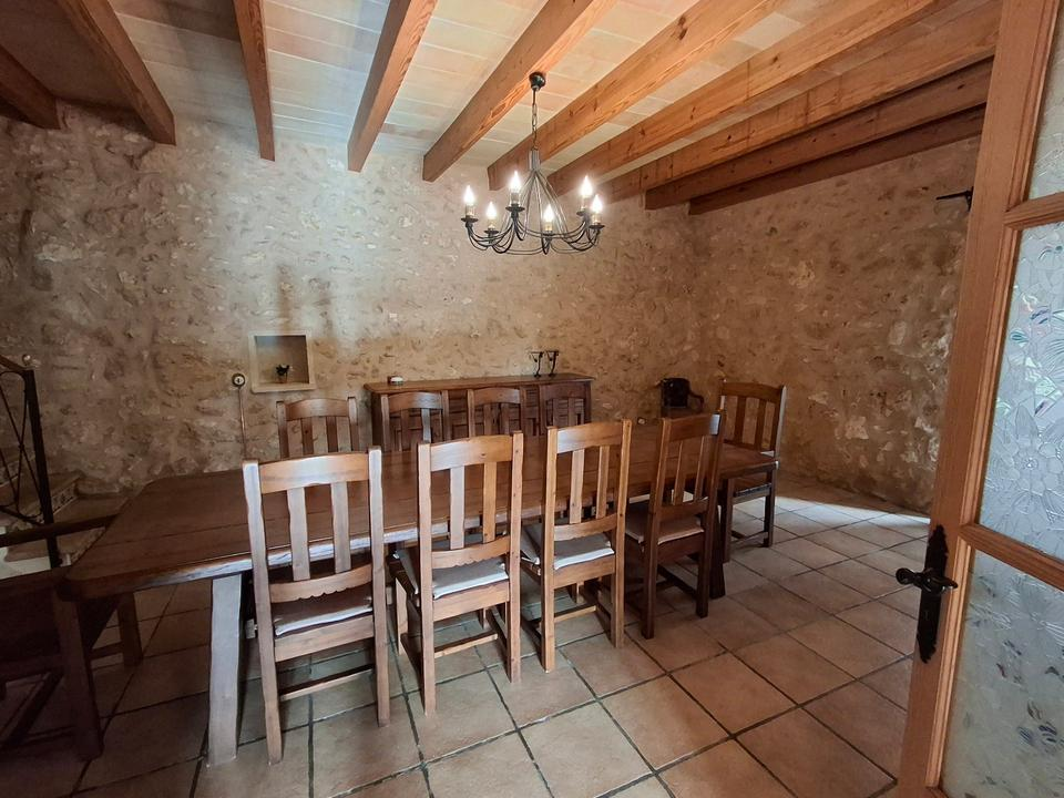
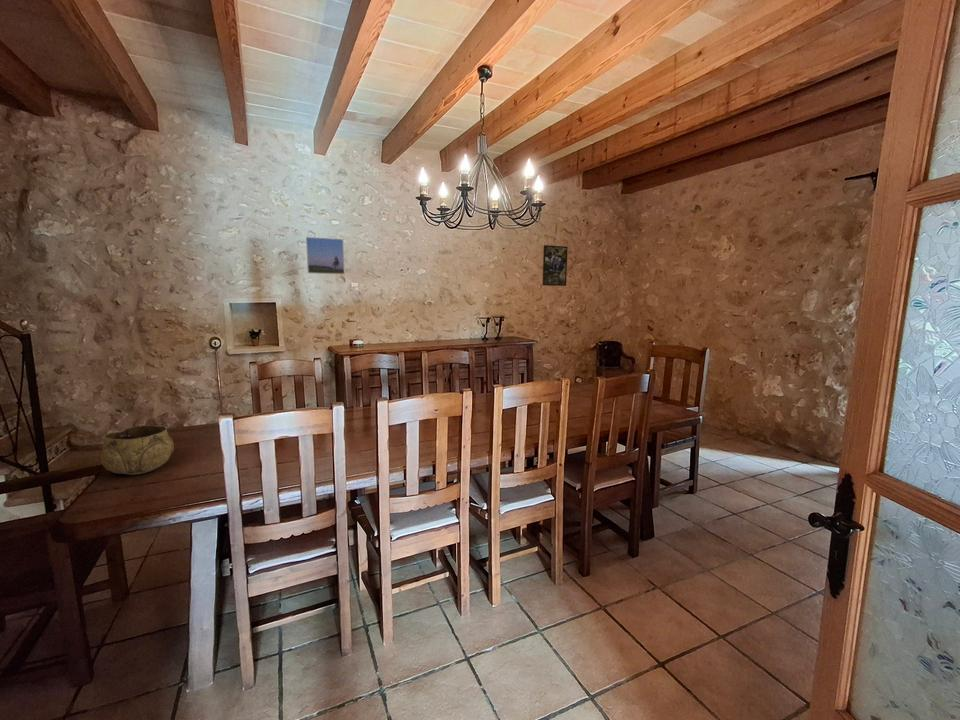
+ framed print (325, 256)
+ decorative bowl (139, 450)
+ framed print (555, 265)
